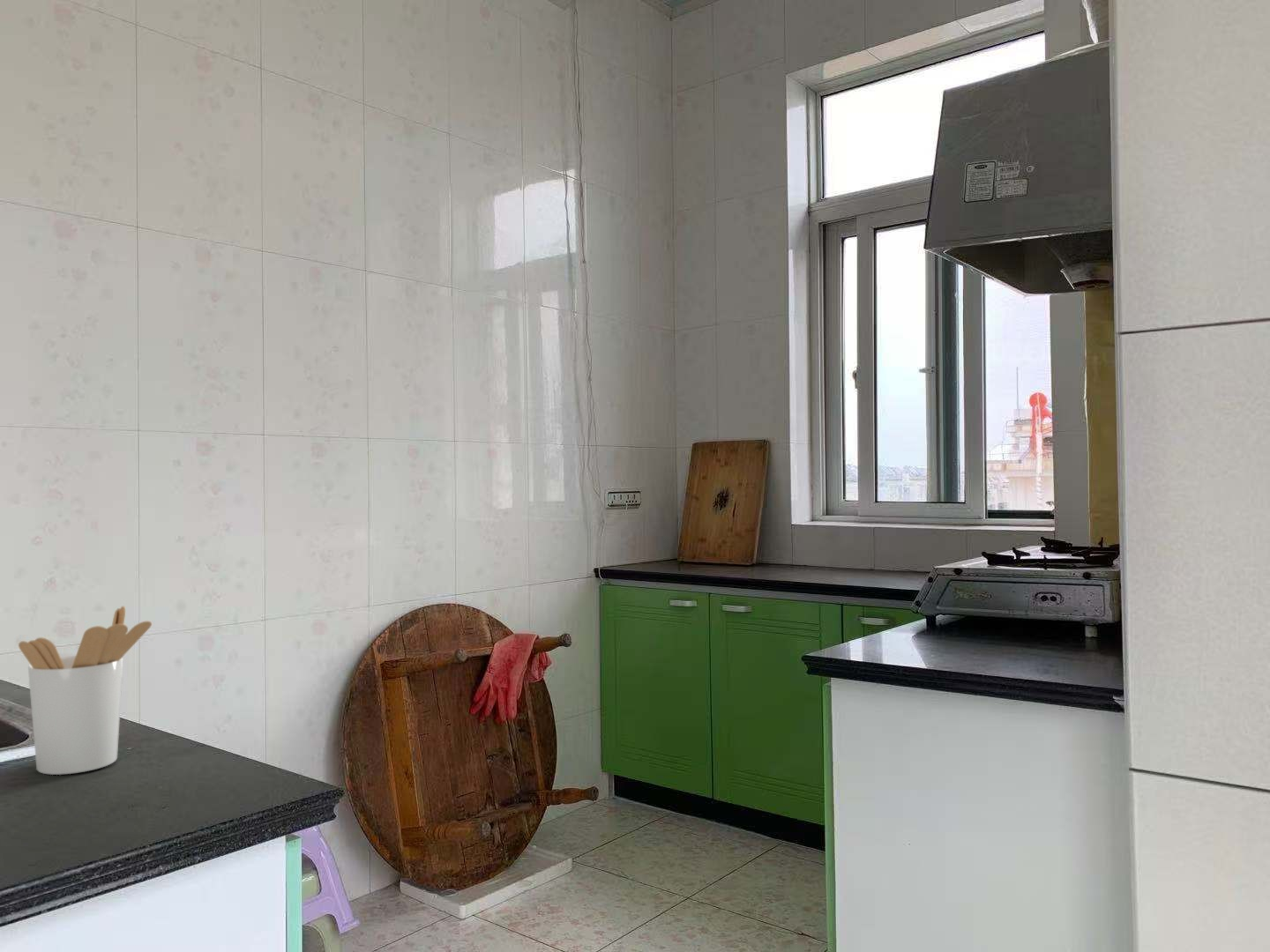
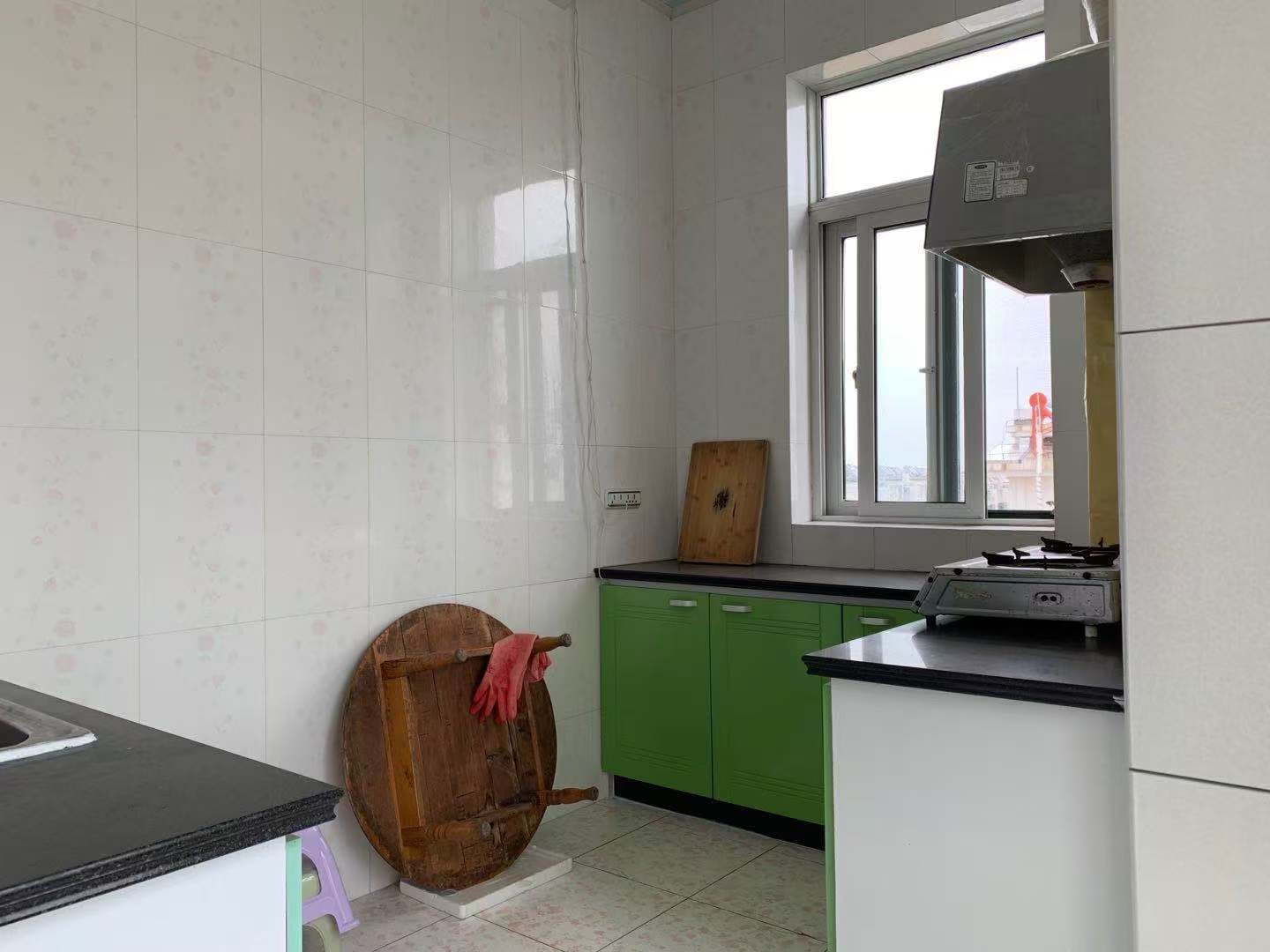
- utensil holder (90, 689)
